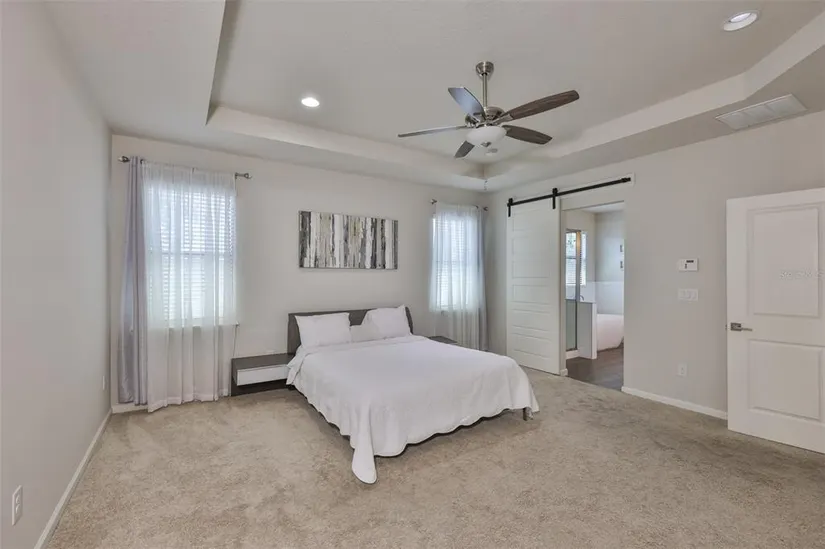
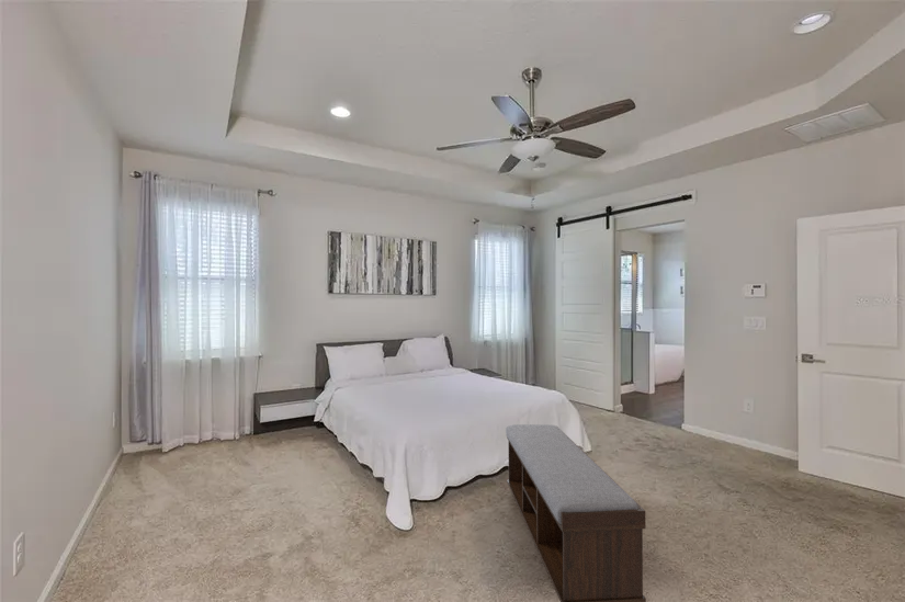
+ bench (557, 495)
